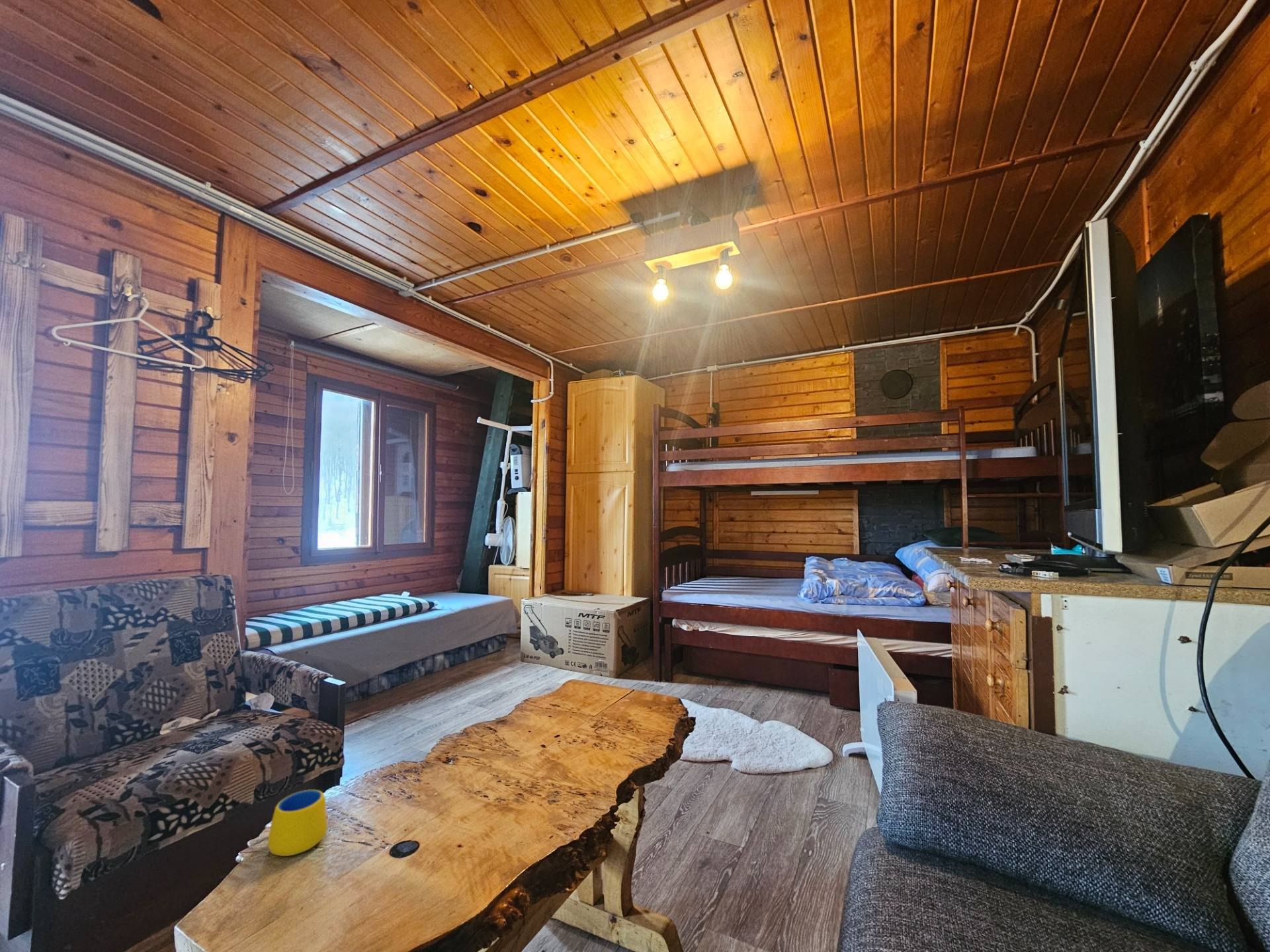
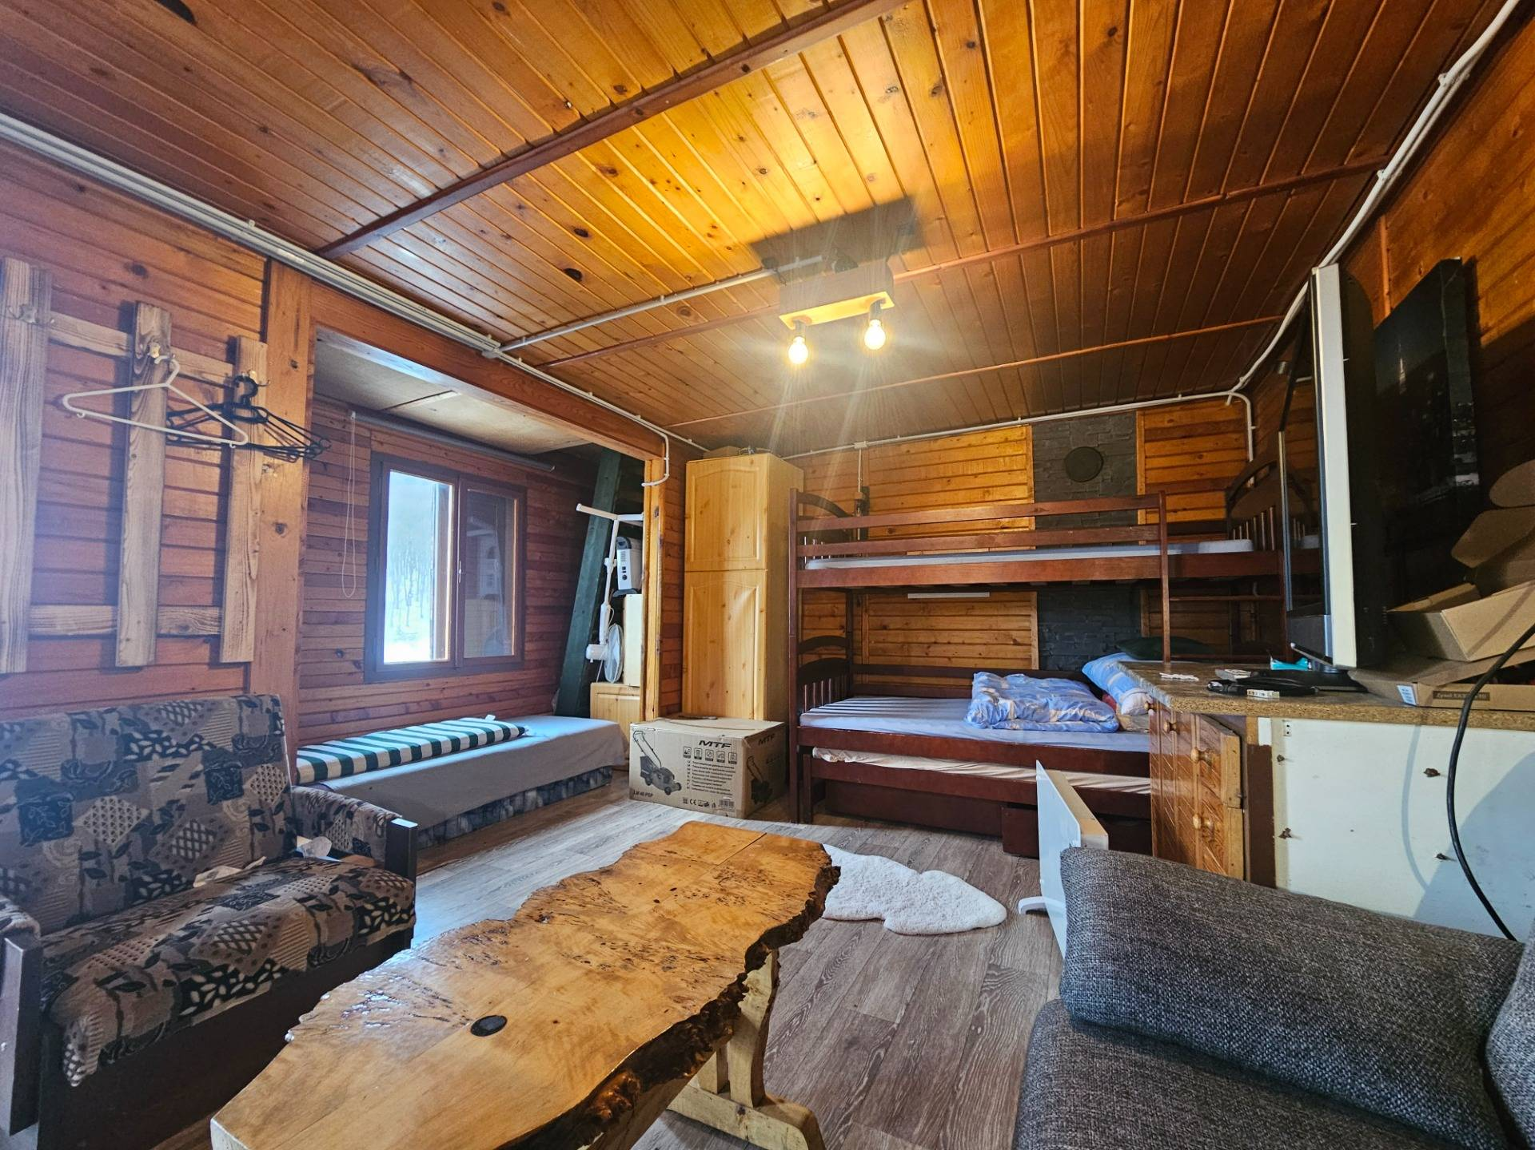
- mug (296, 818)
